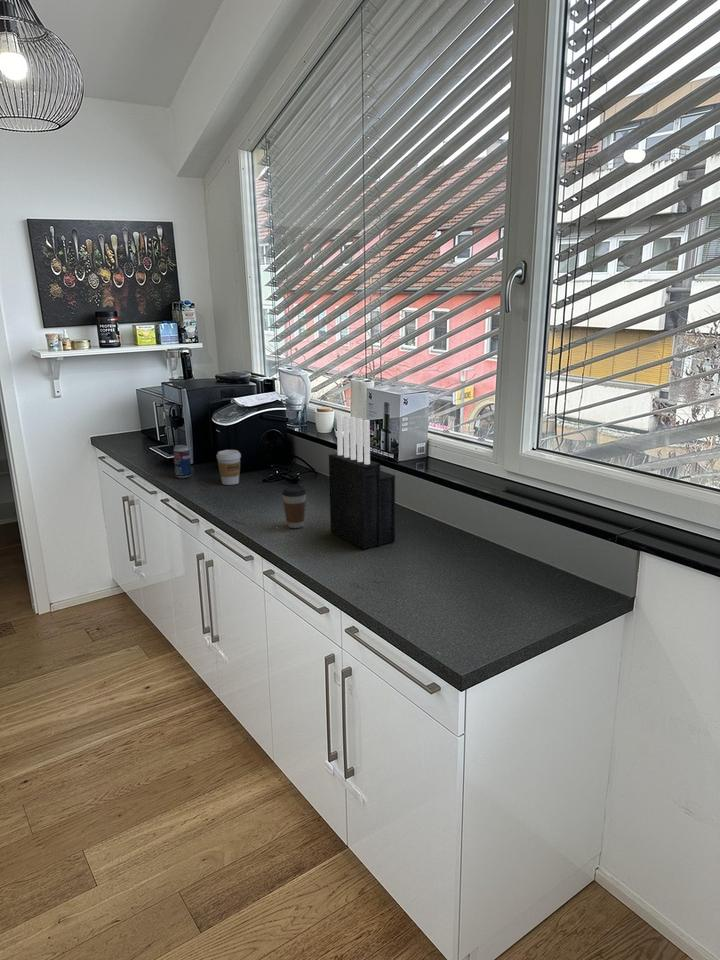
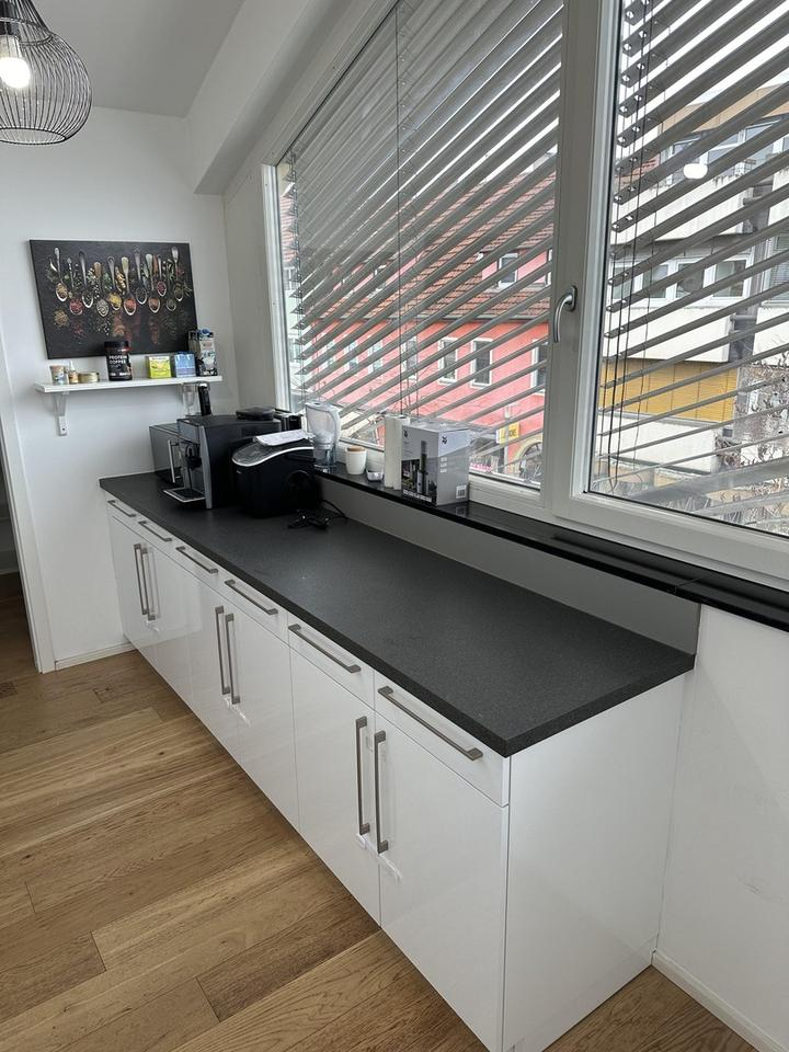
- coffee cup (294, 507)
- coffee cup (229, 467)
- beverage can (182, 461)
- knife block (364, 477)
